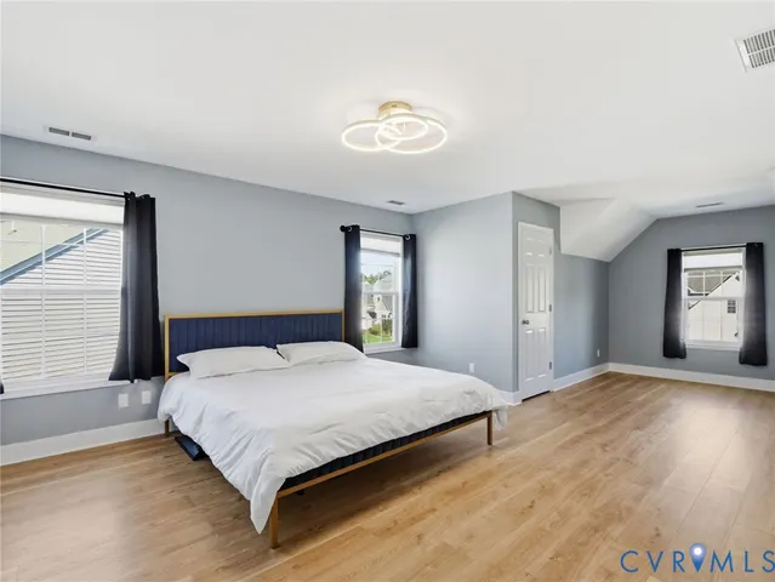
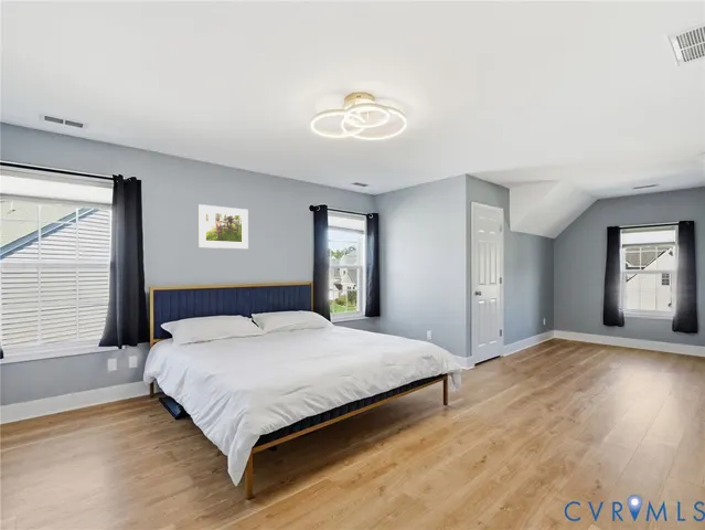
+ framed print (224, 227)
